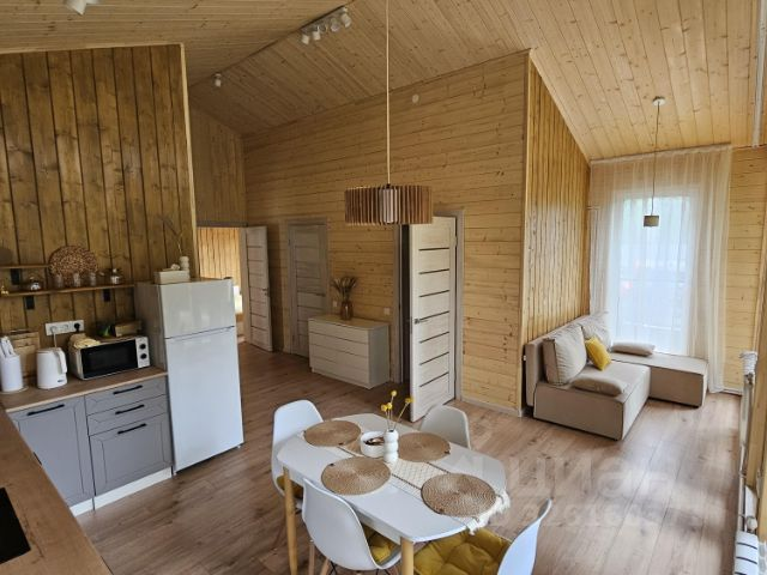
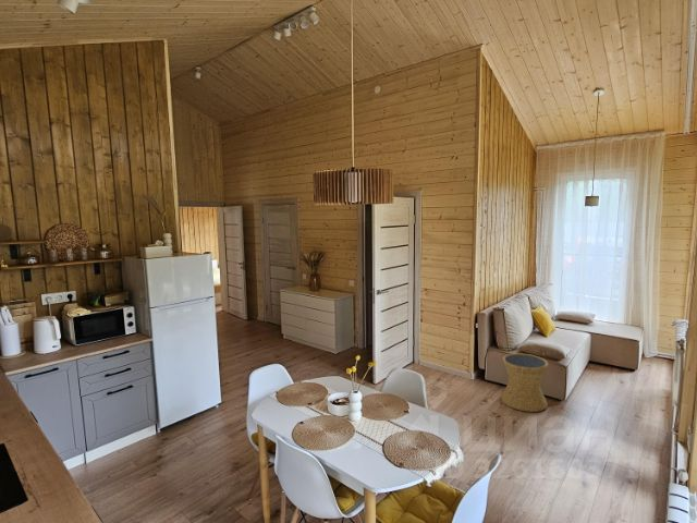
+ side table (524, 380)
